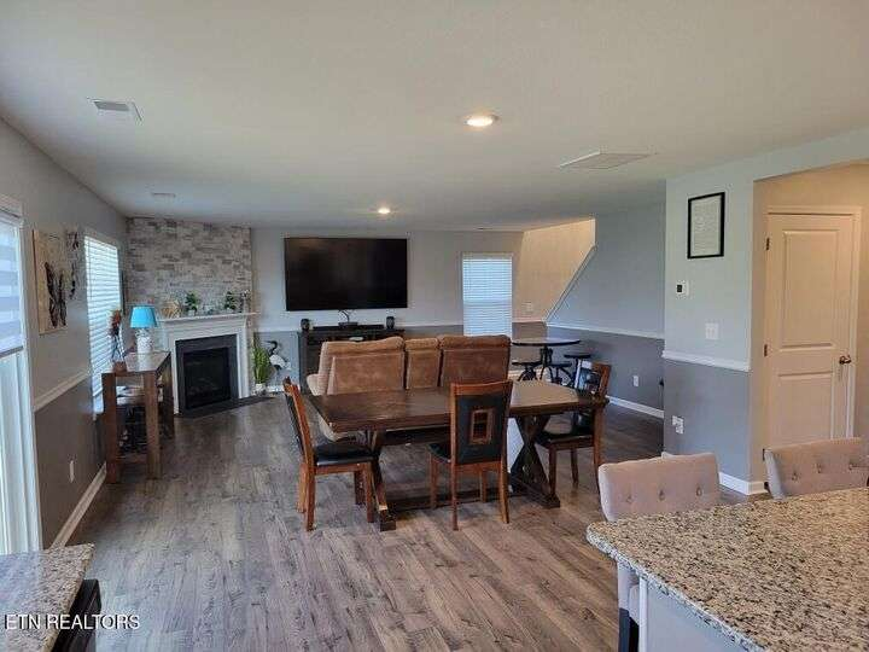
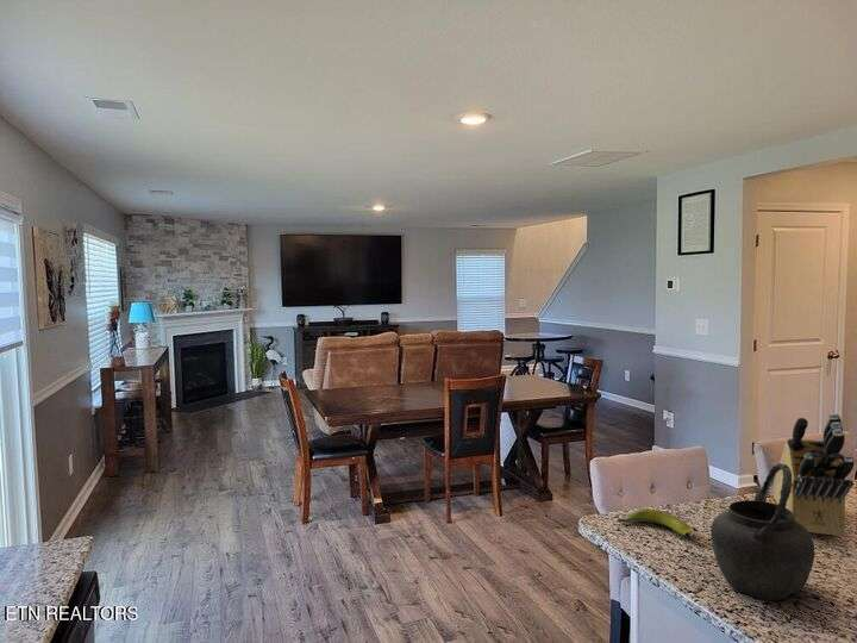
+ kettle (764, 519)
+ knife block (809, 463)
+ banana (657, 520)
